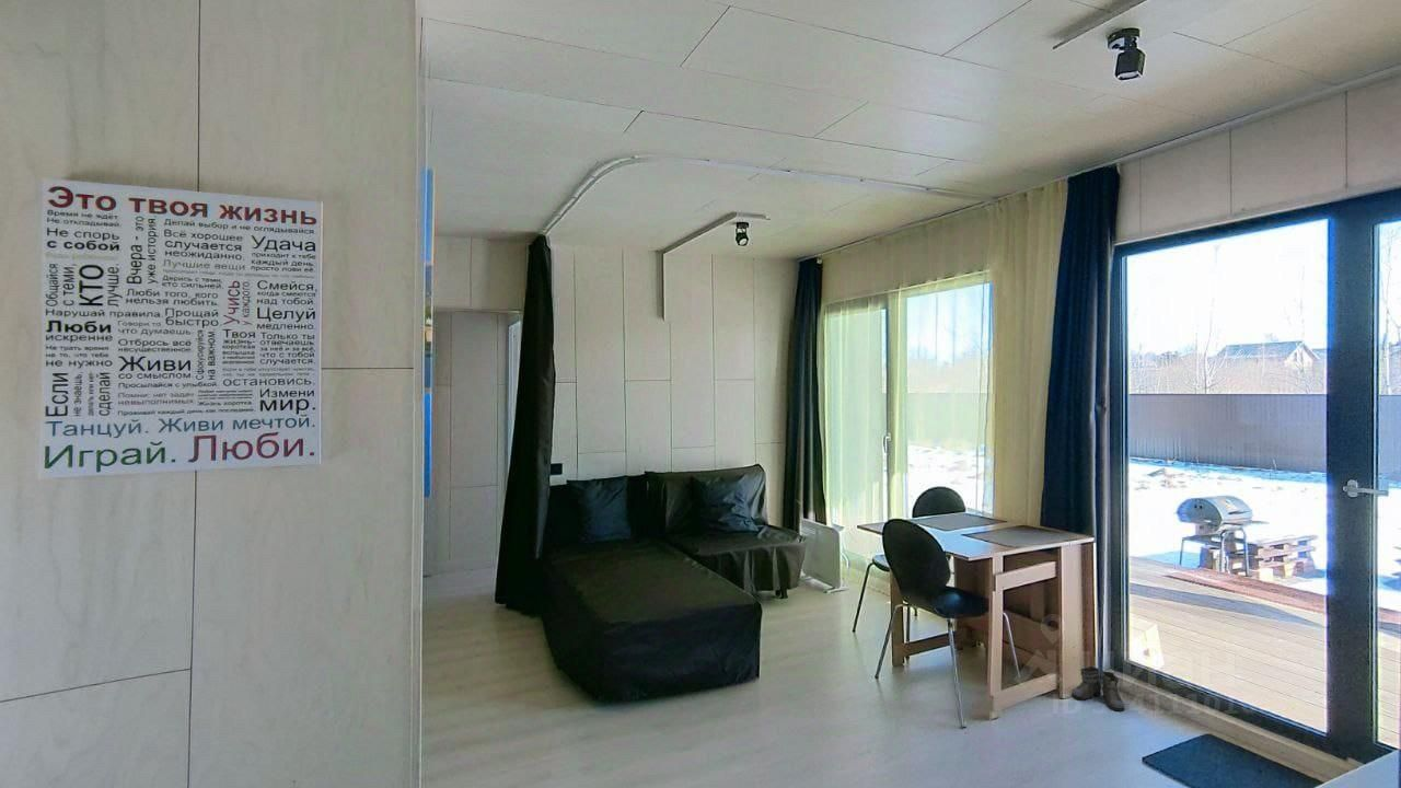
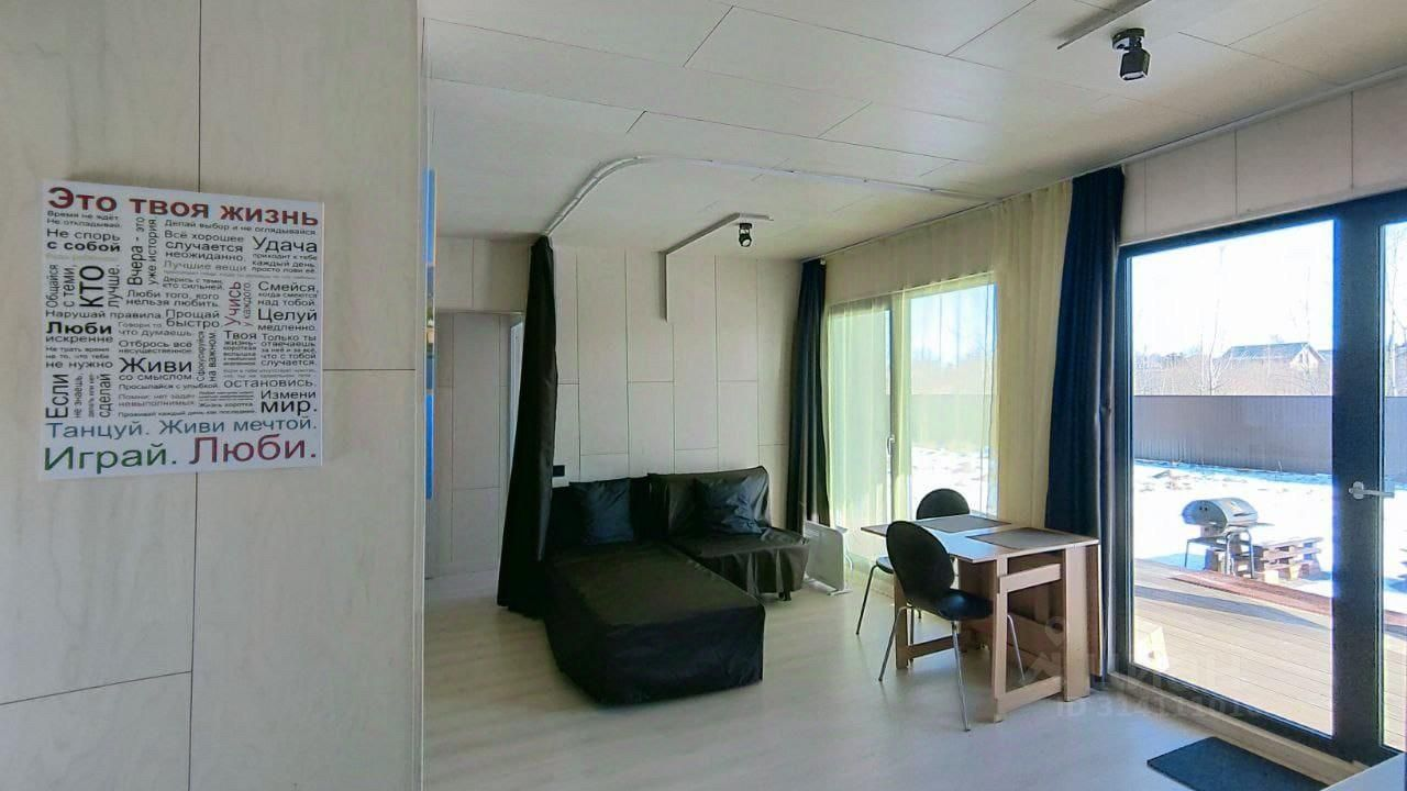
- boots (1097, 685)
